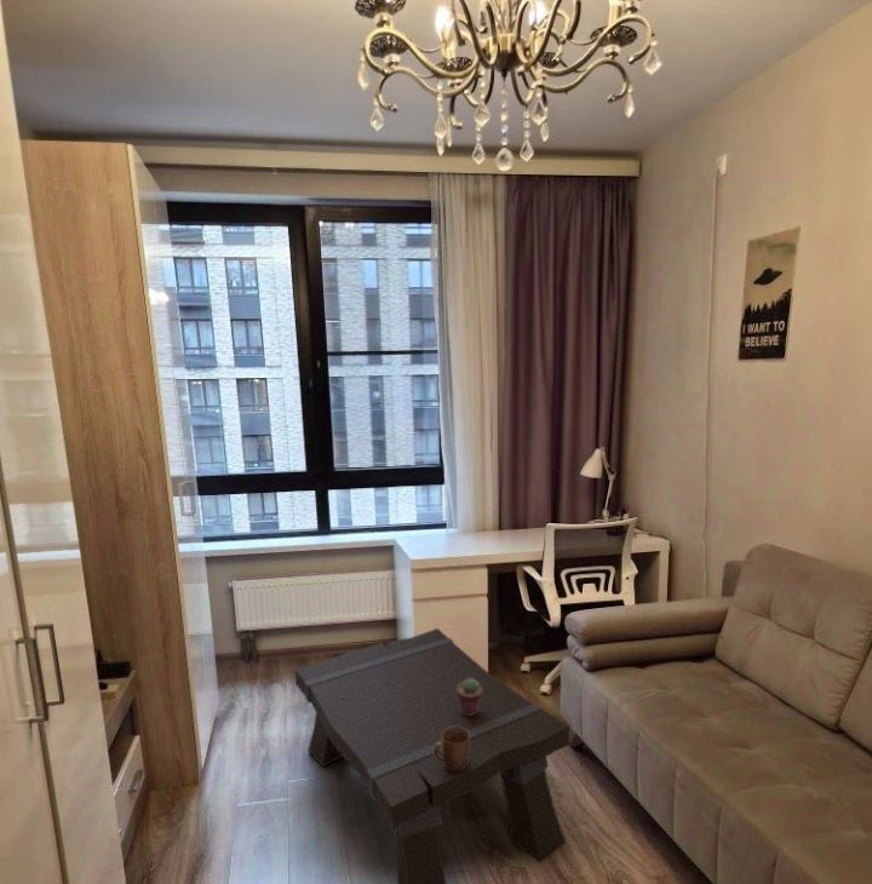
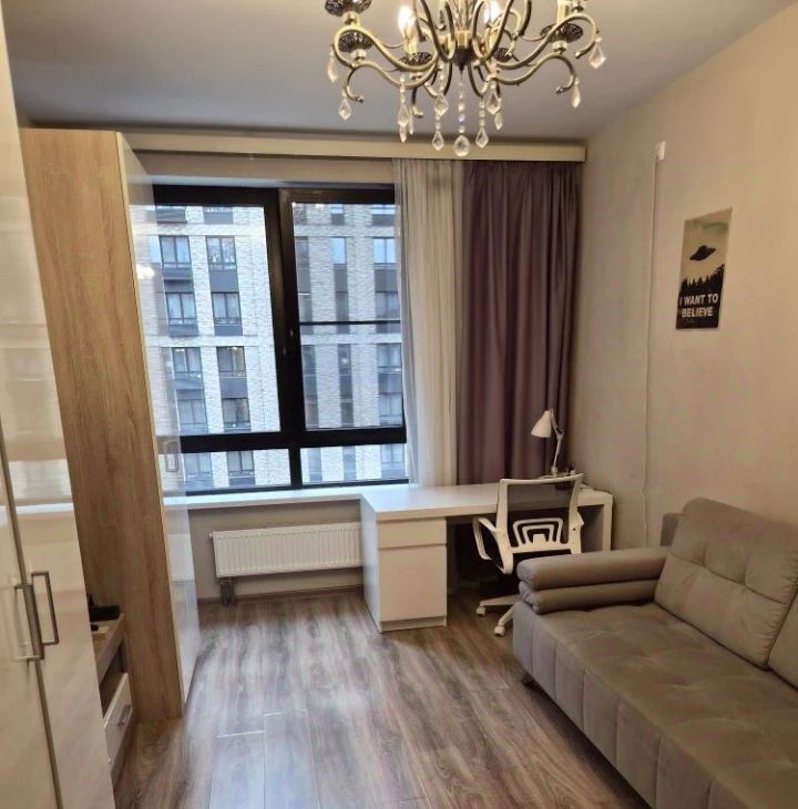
- potted succulent (469, 694)
- coffee table (420, 744)
- mug (451, 748)
